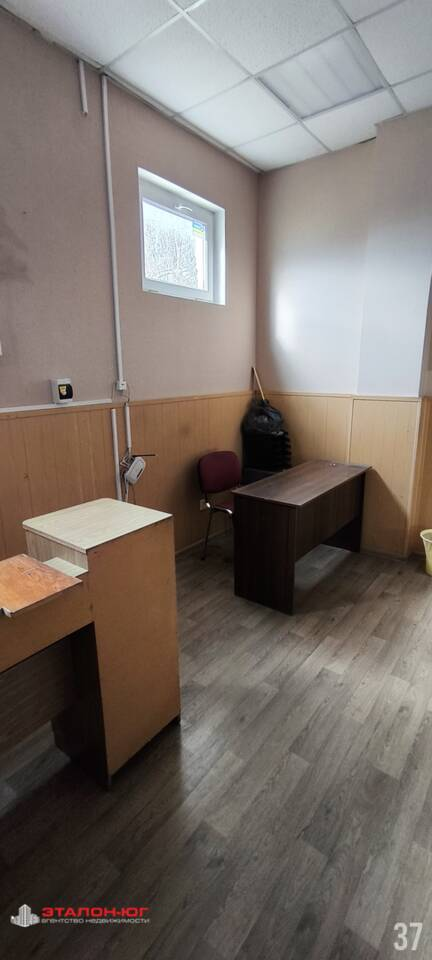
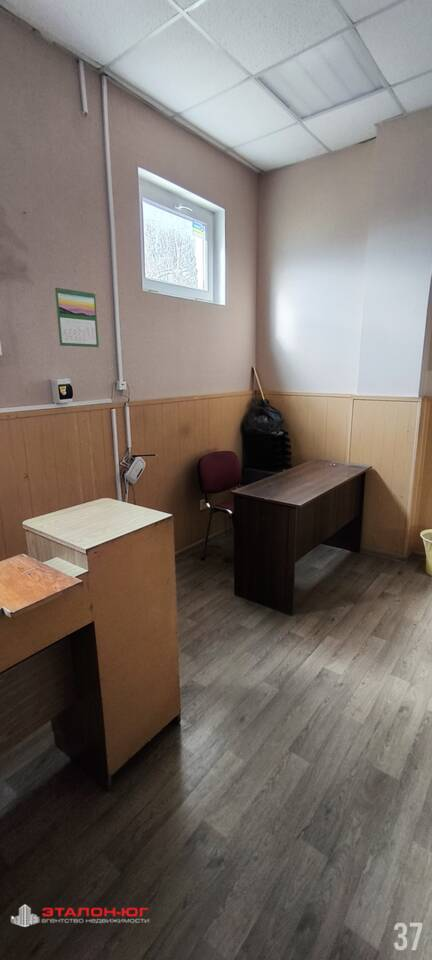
+ calendar (77, 317)
